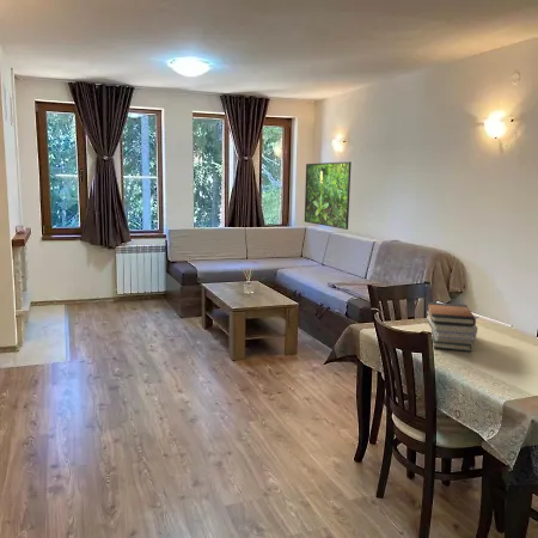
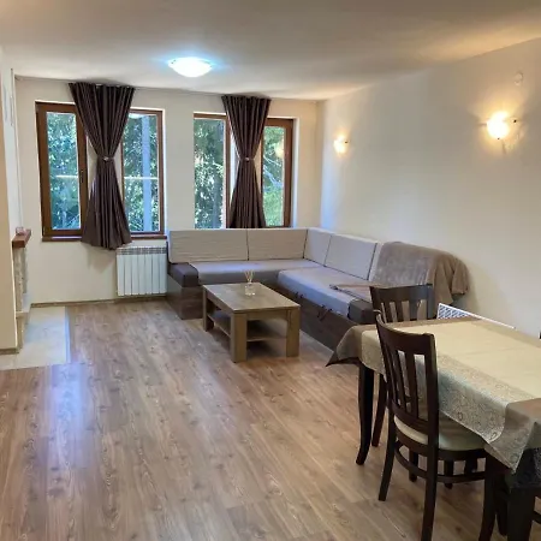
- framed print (325, 194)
- book stack (450, 325)
